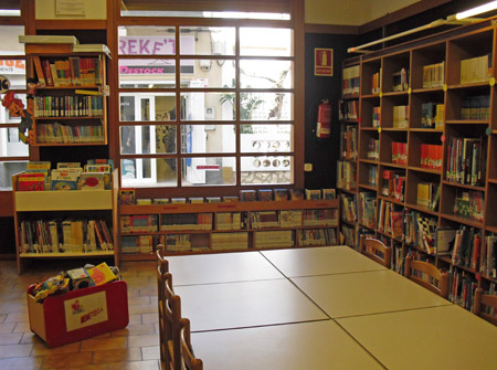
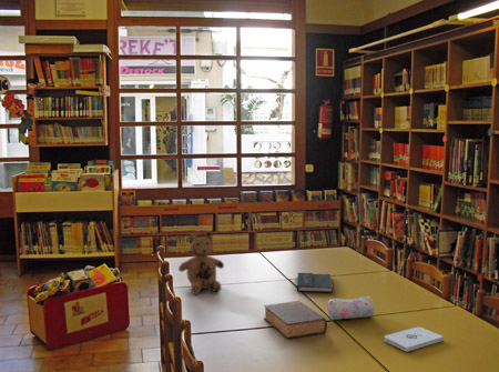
+ book (294, 318)
+ teddy bear (203, 261)
+ book (314, 279)
+ pencil case (350, 306)
+ notepad (413, 338)
